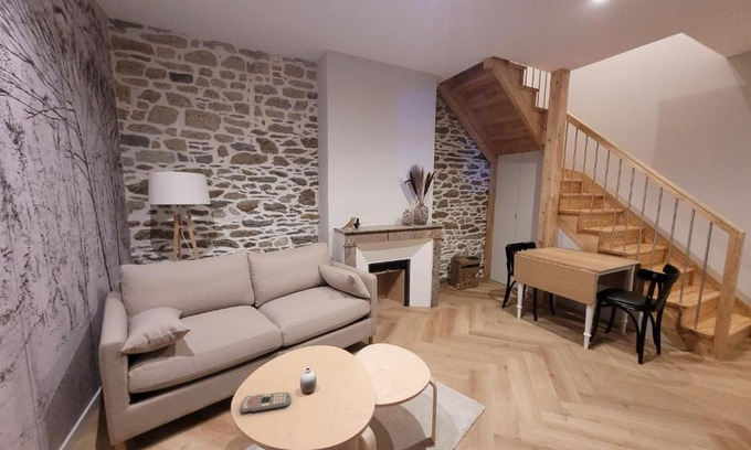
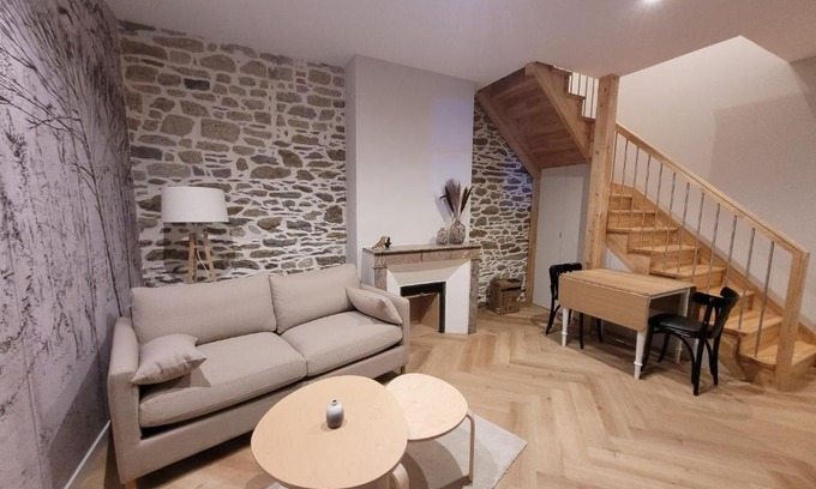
- remote control (266, 401)
